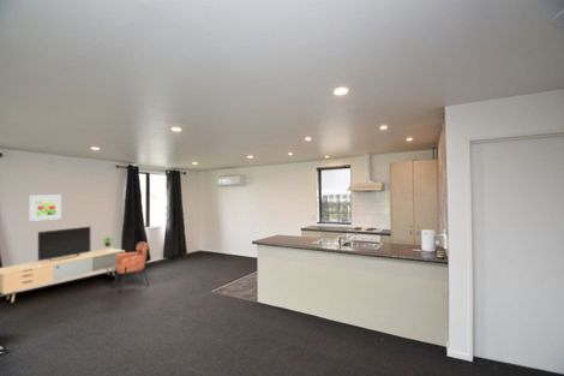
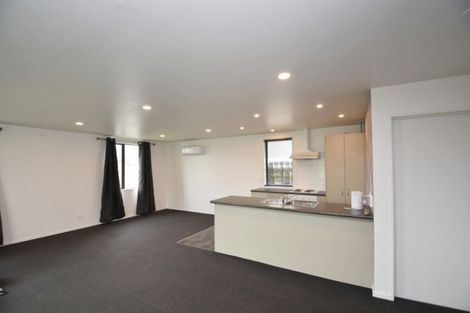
- media console (66, 257)
- chair (132, 264)
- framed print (46, 207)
